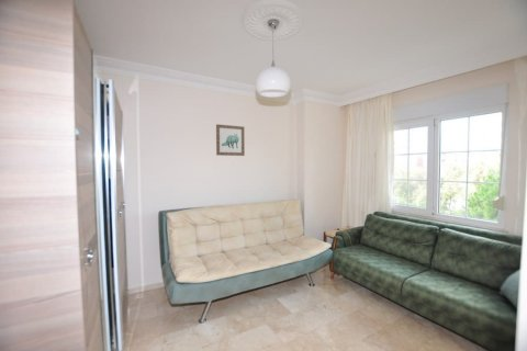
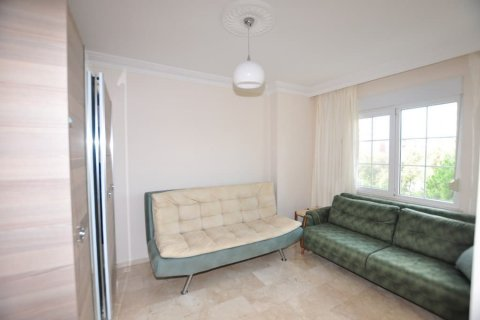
- wall art (231, 140)
